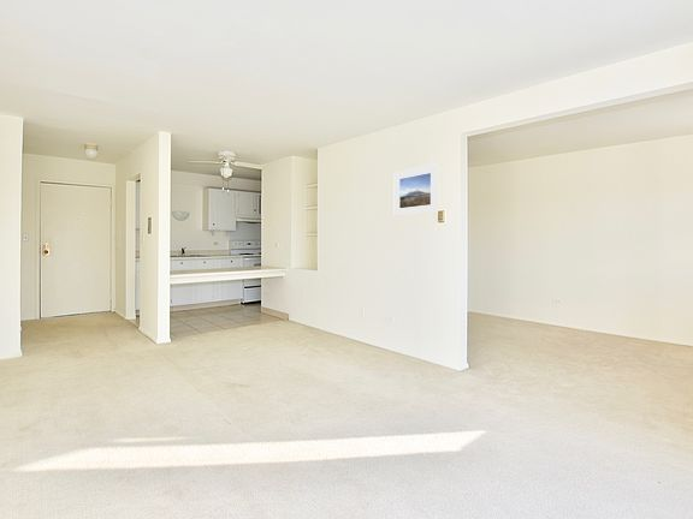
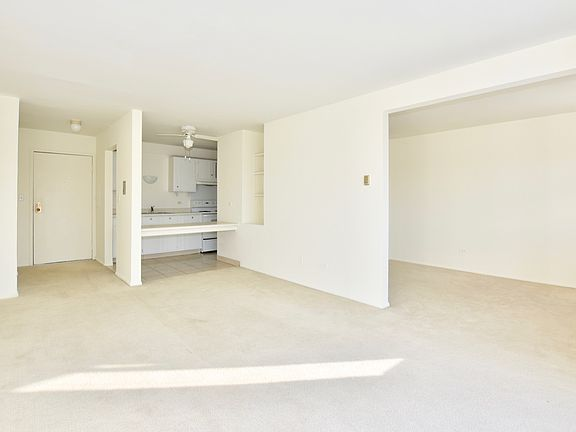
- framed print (414, 191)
